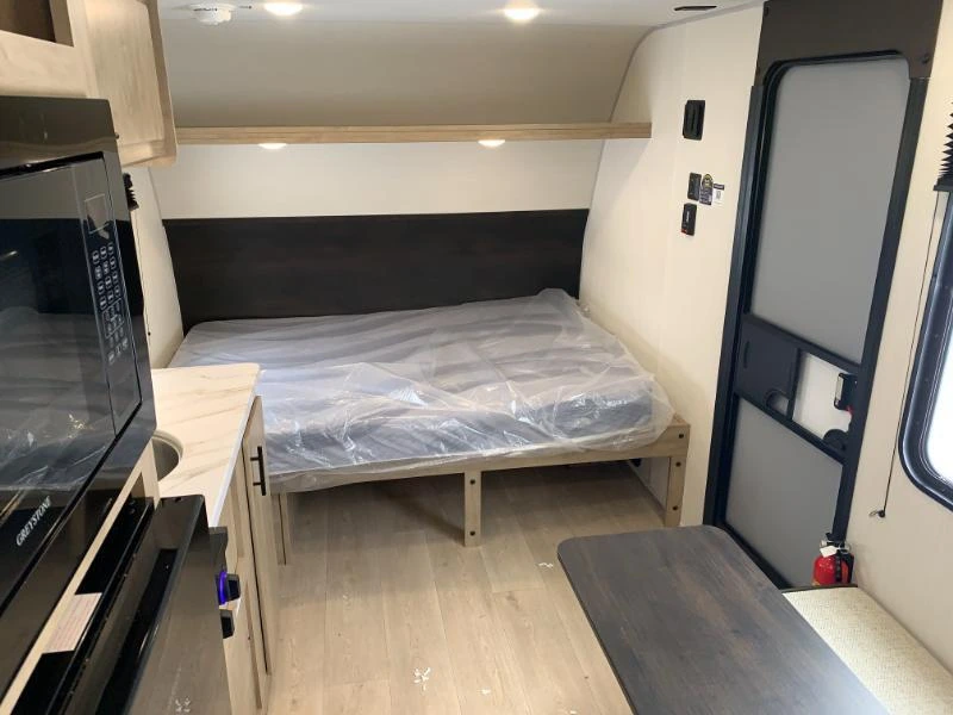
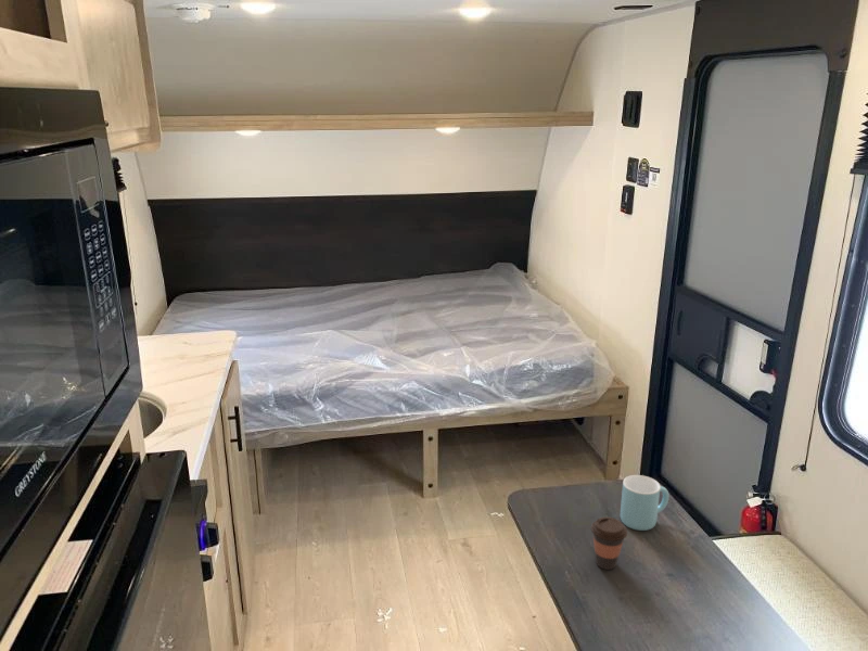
+ coffee cup (608, 544)
+ mug (646, 501)
